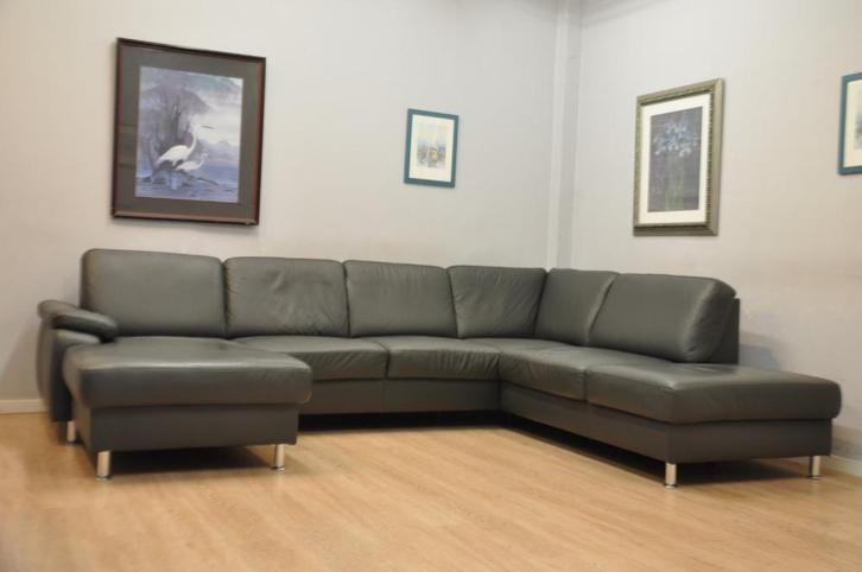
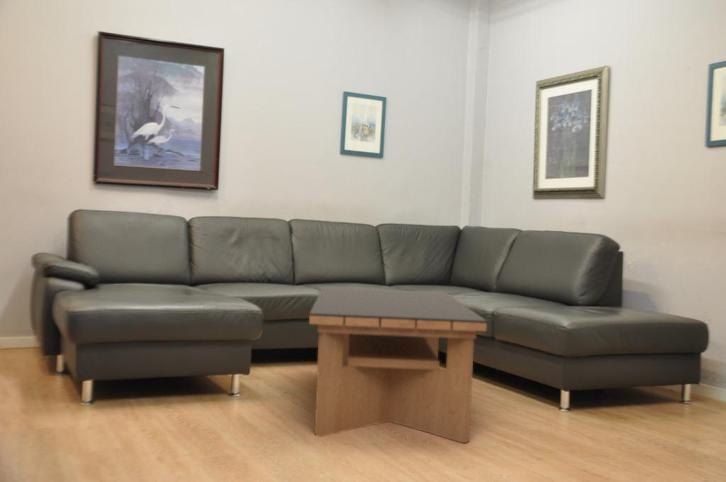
+ coffee table (387, 353)
